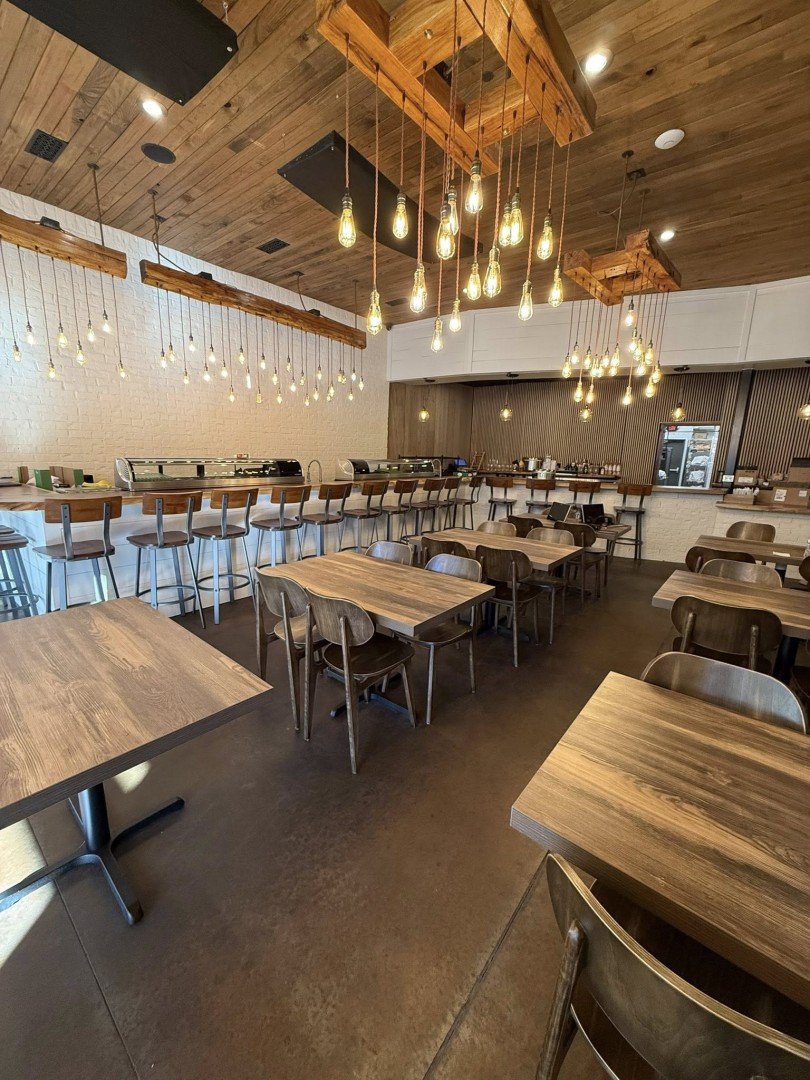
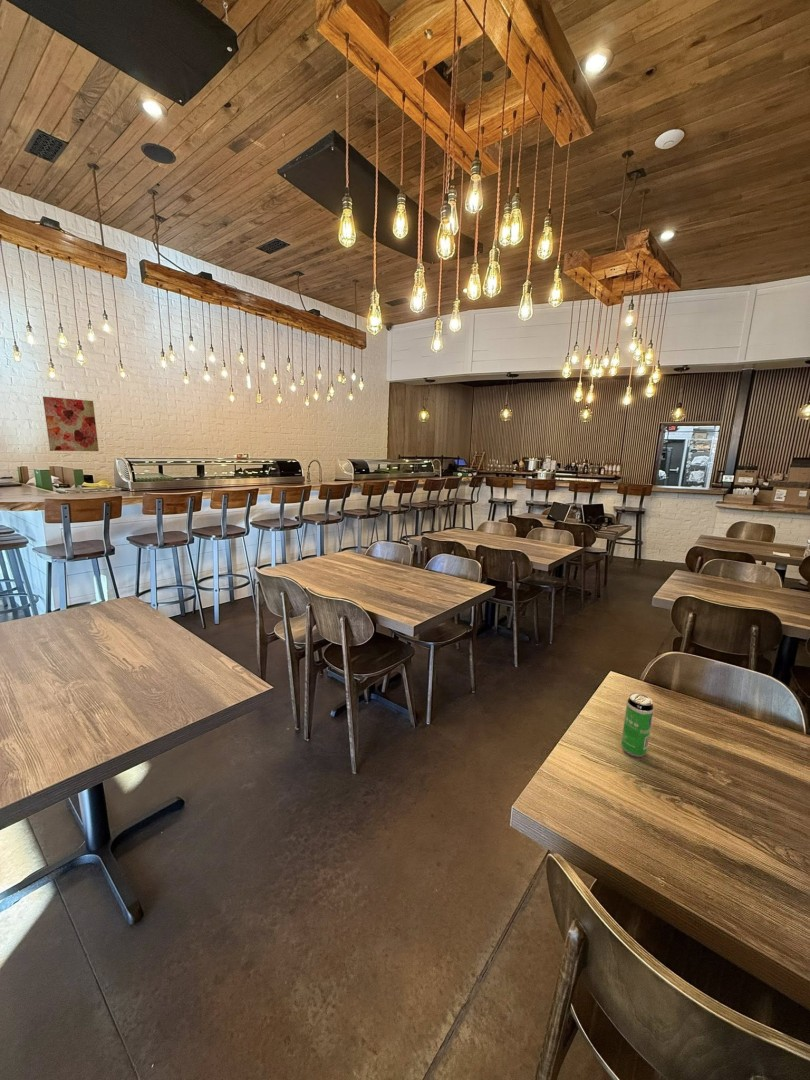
+ beverage can (637, 725)
+ wall art (72, 425)
